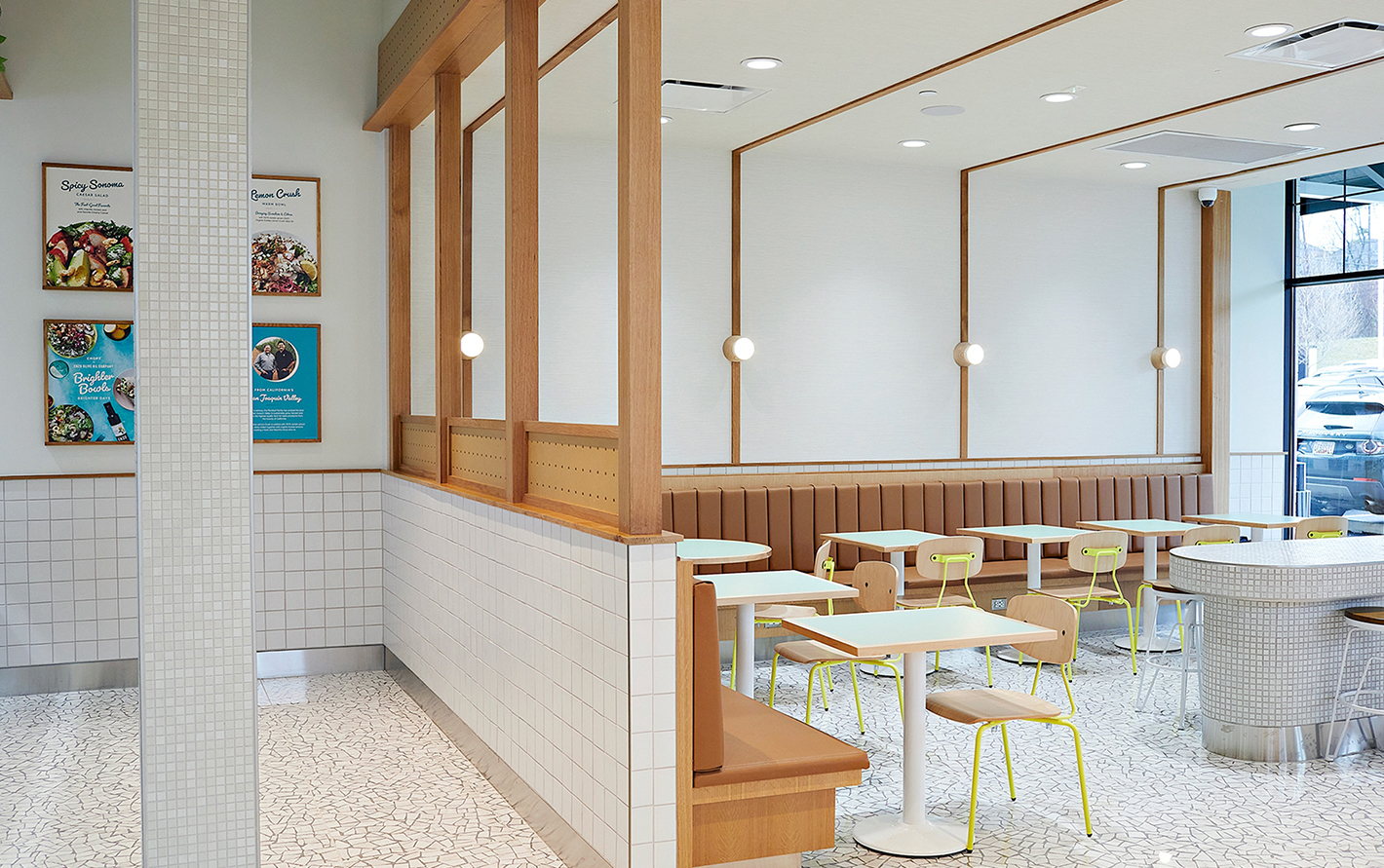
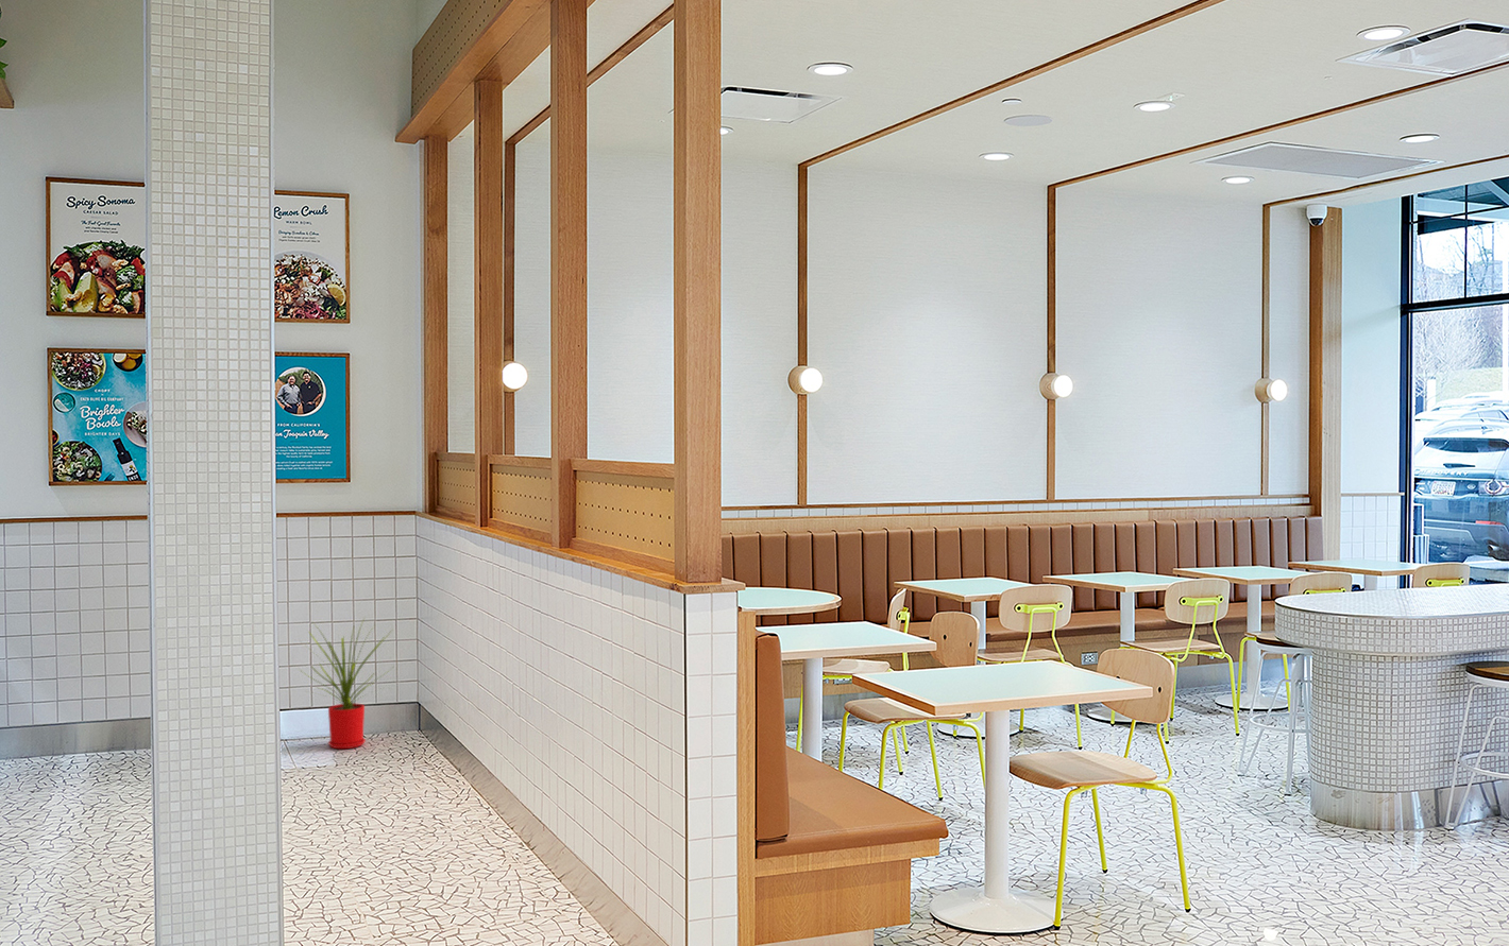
+ house plant (347, 681)
